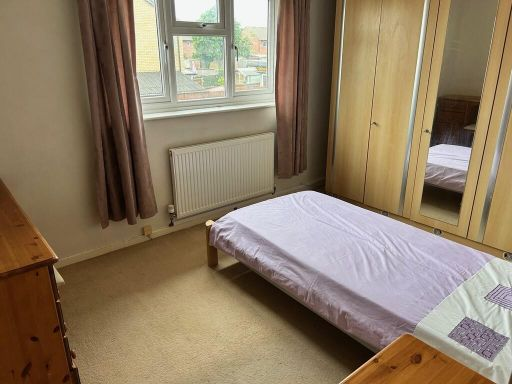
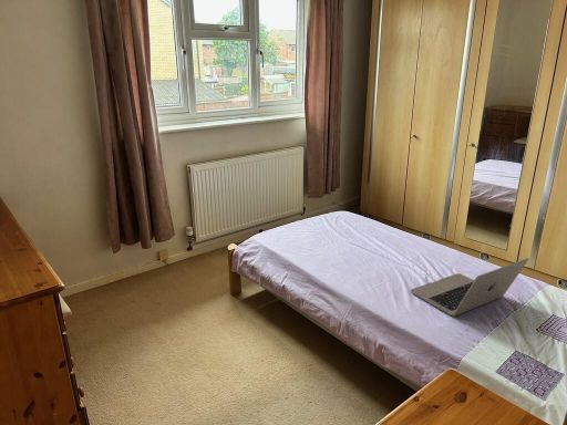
+ laptop (466, 277)
